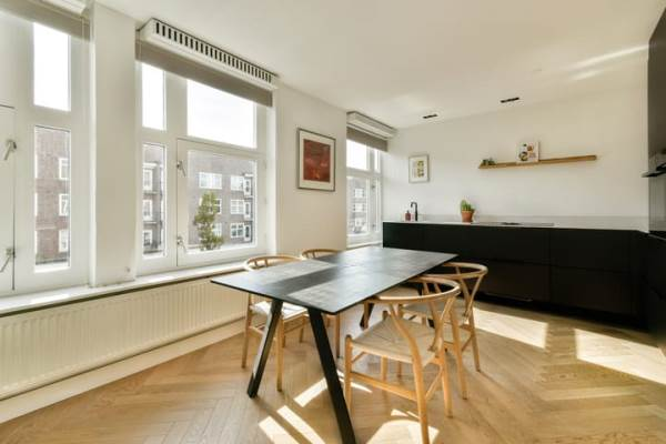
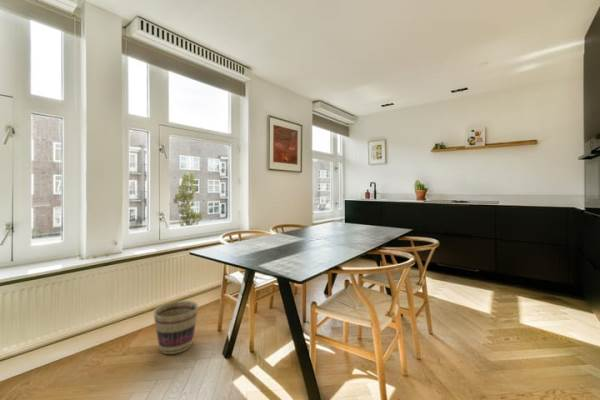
+ basket (176, 327)
